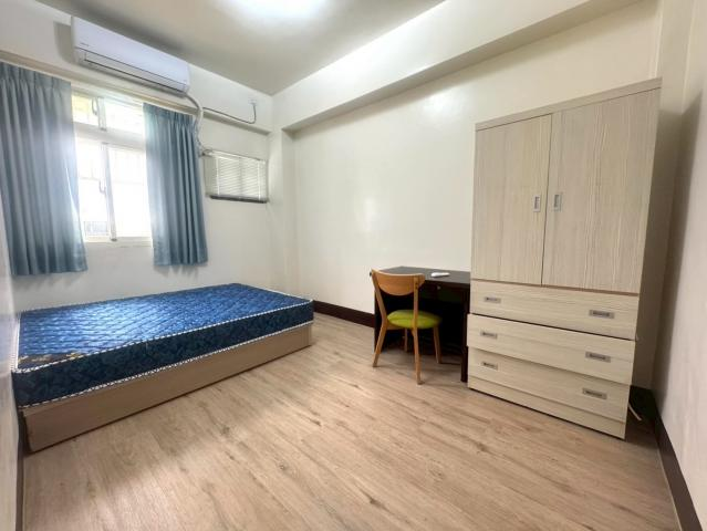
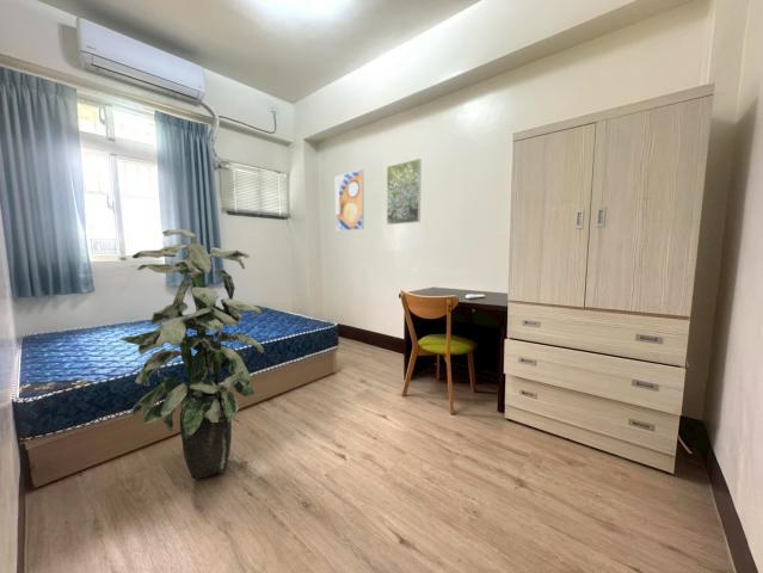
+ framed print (402, 193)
+ indoor plant (196, 352)
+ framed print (349, 202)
